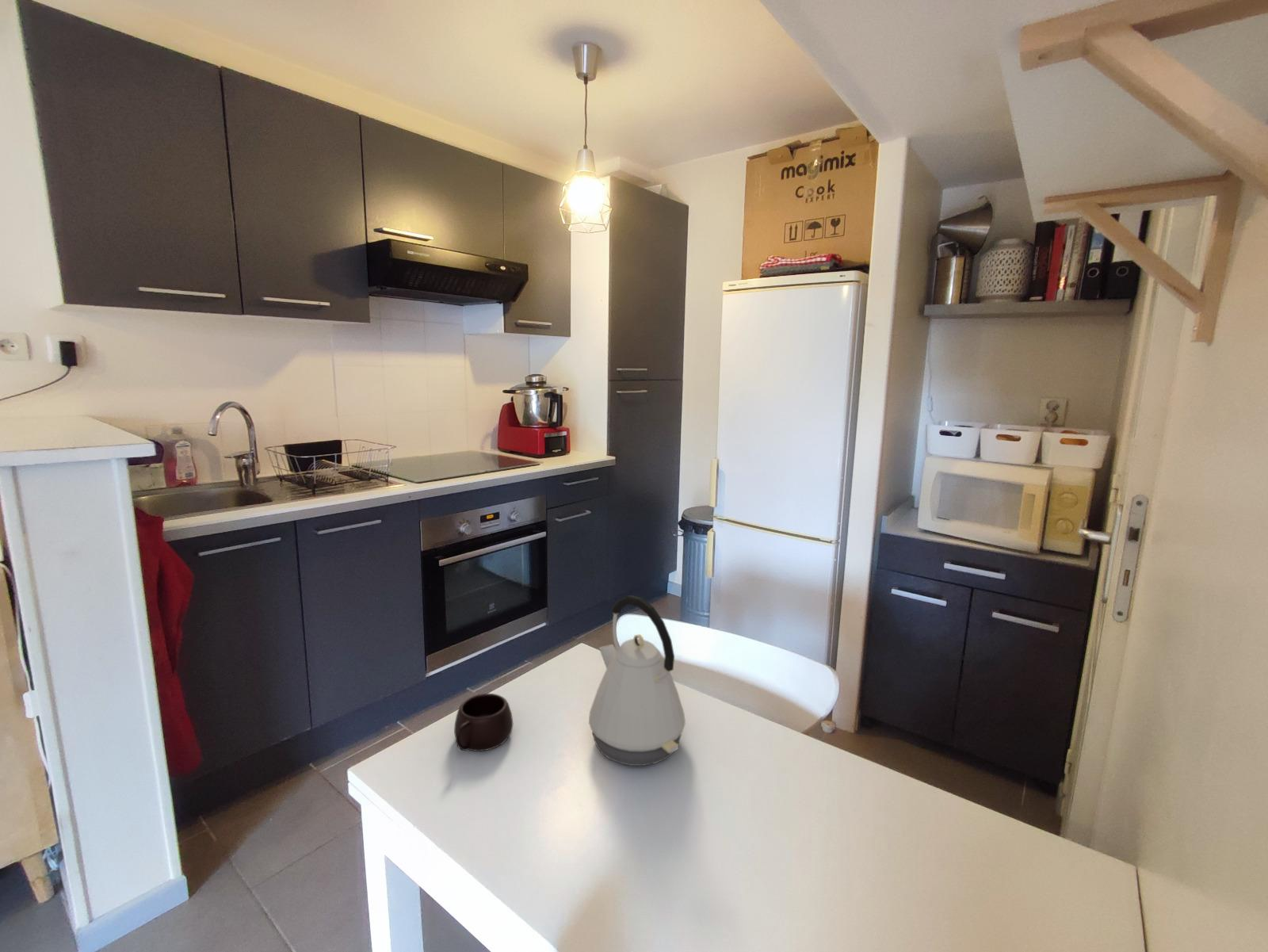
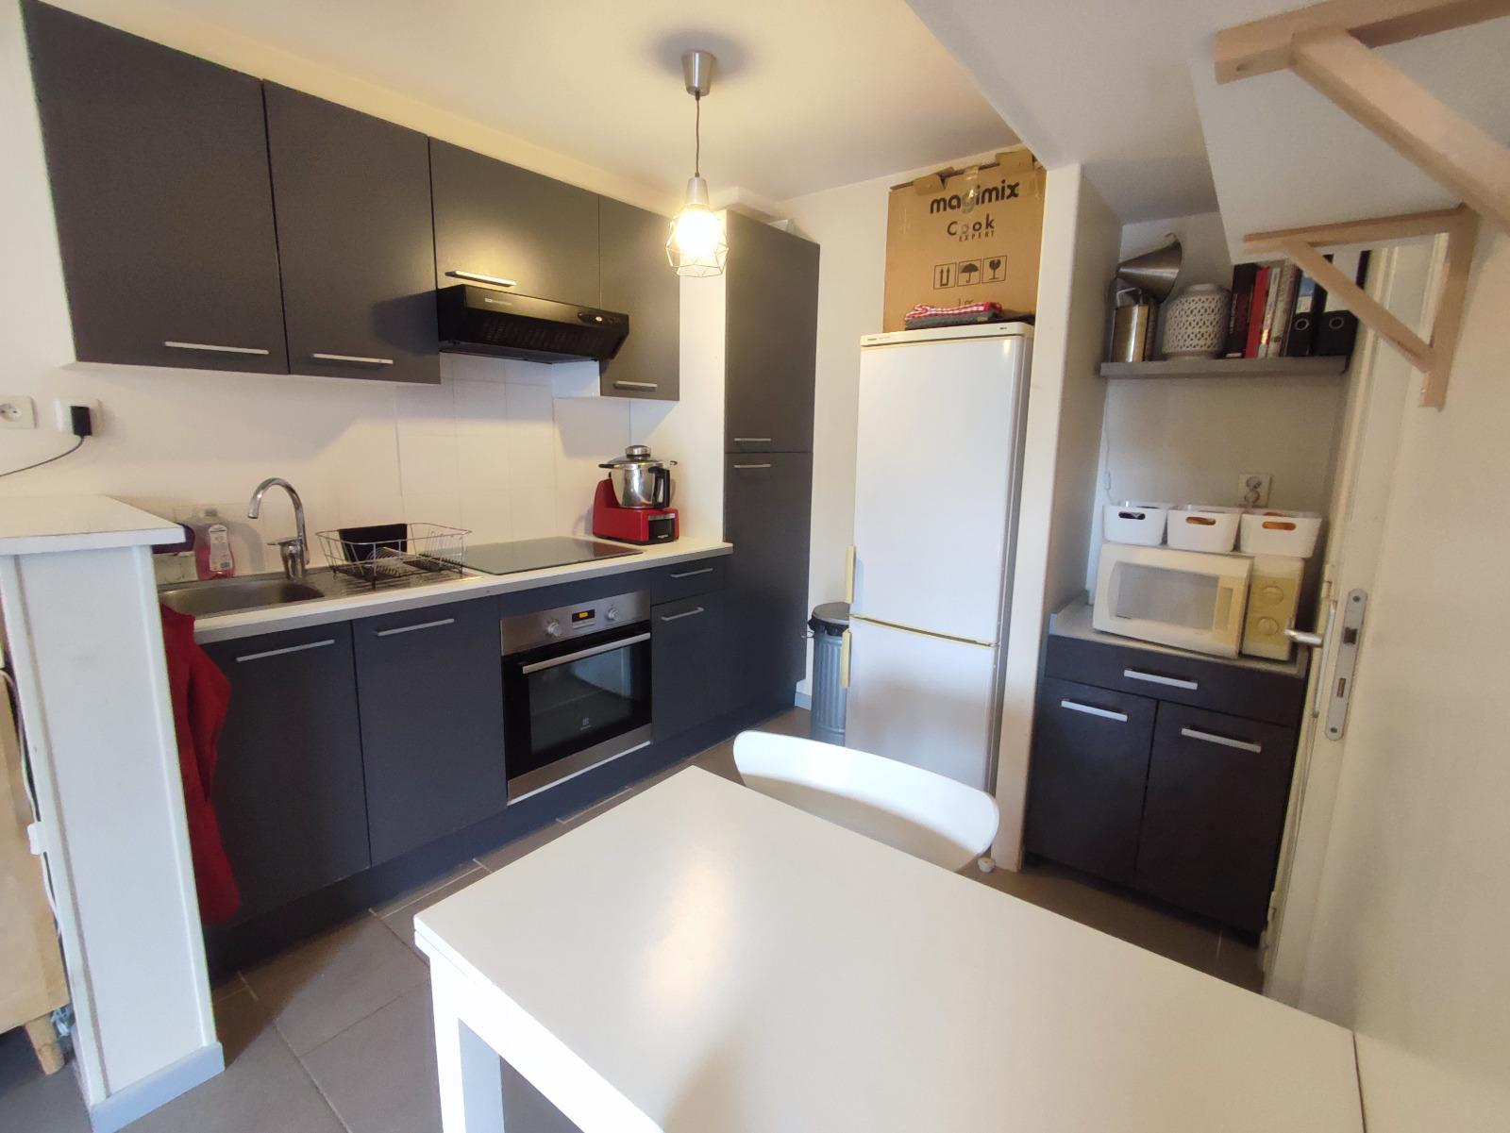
- mug (479, 725)
- kettle (636, 670)
